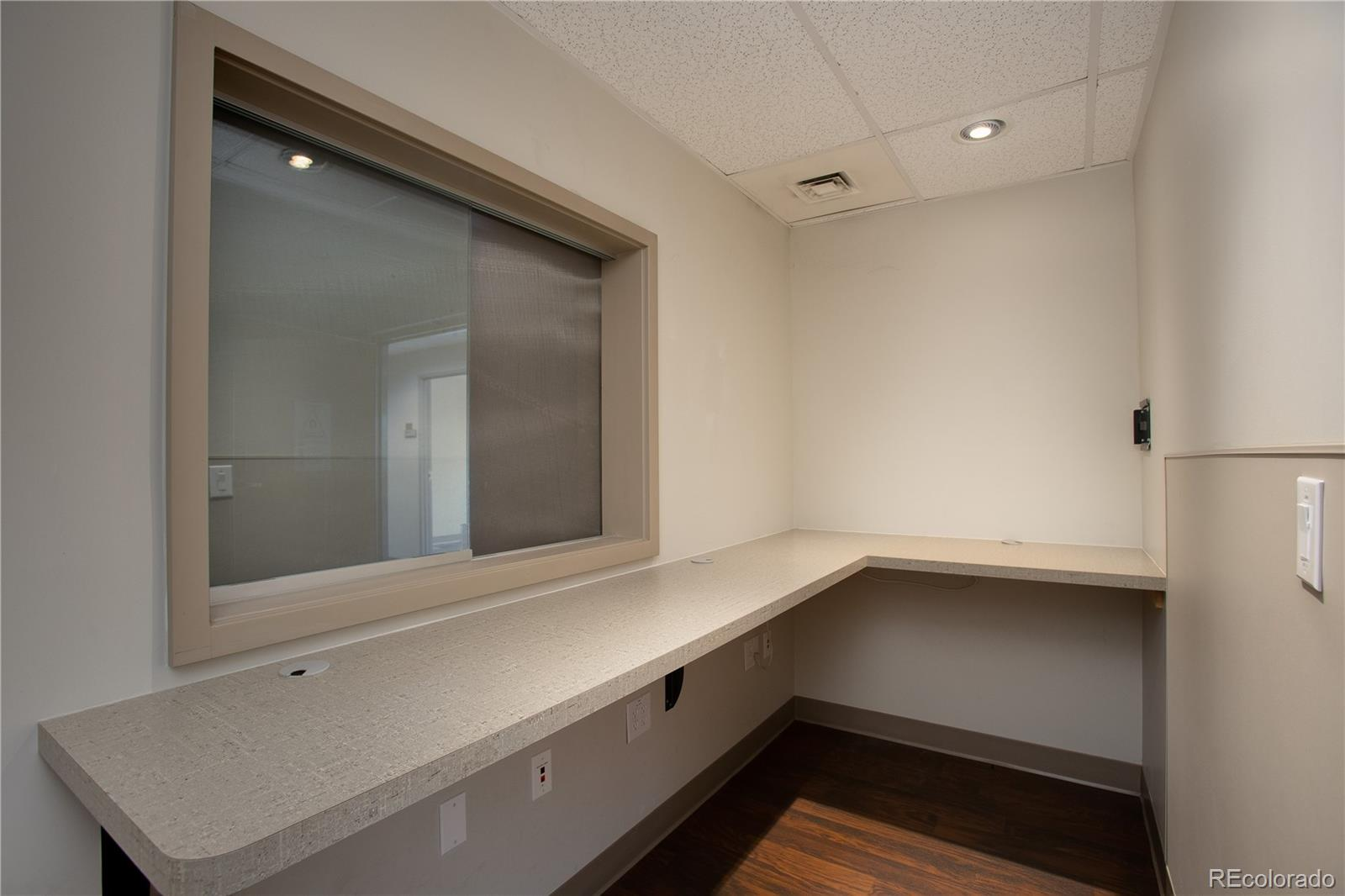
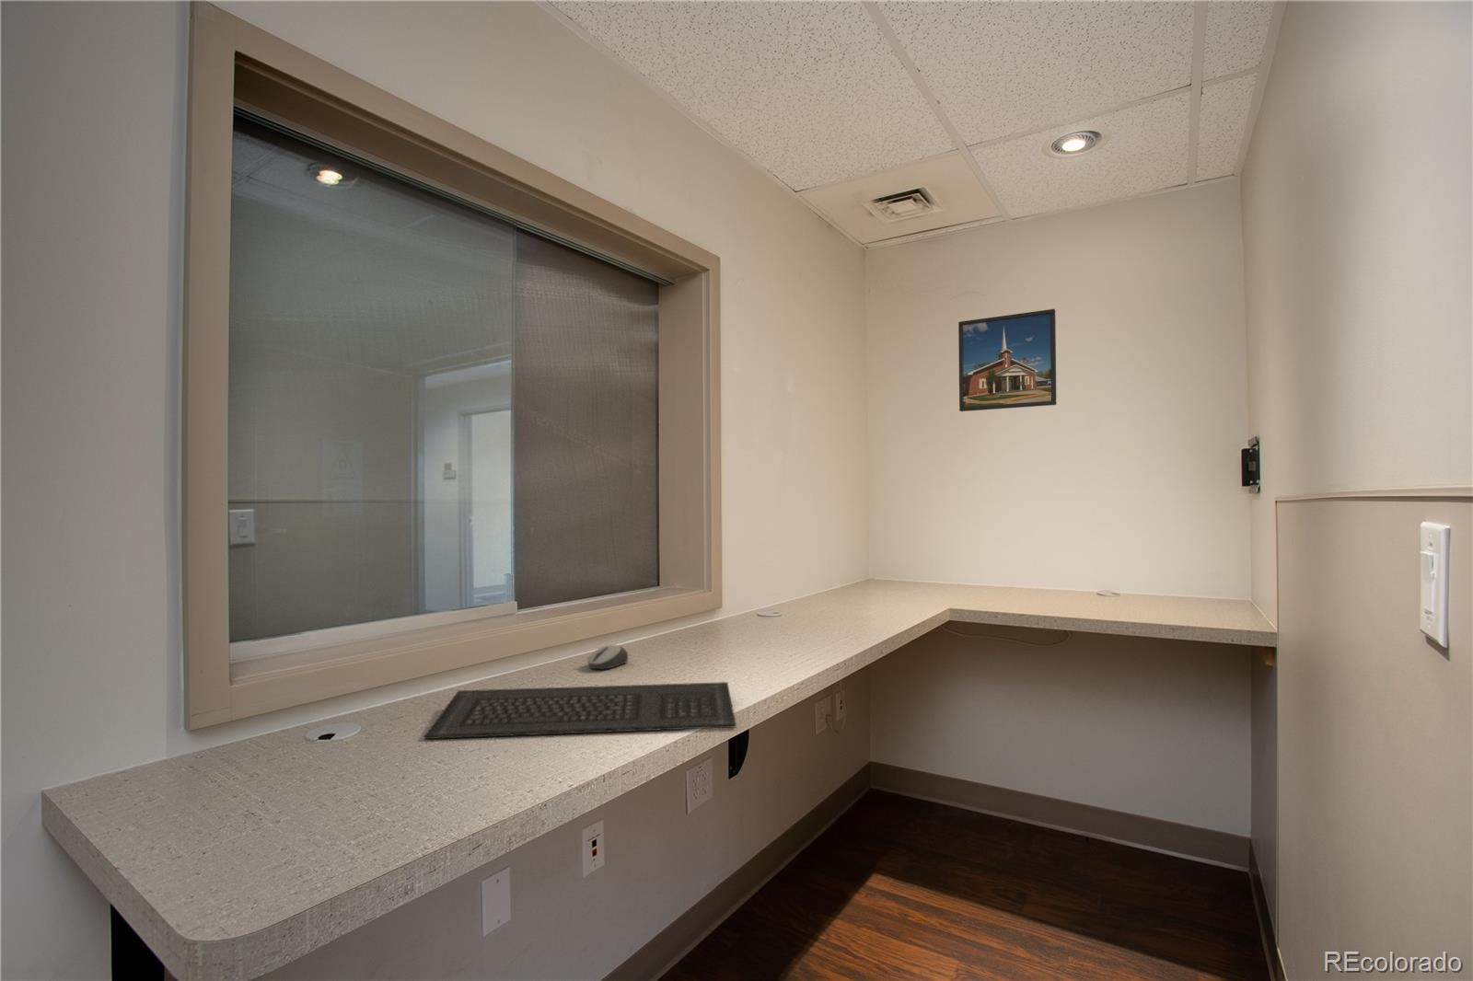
+ keyboard (589, 707)
+ computer mouse (608, 655)
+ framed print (1005, 361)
